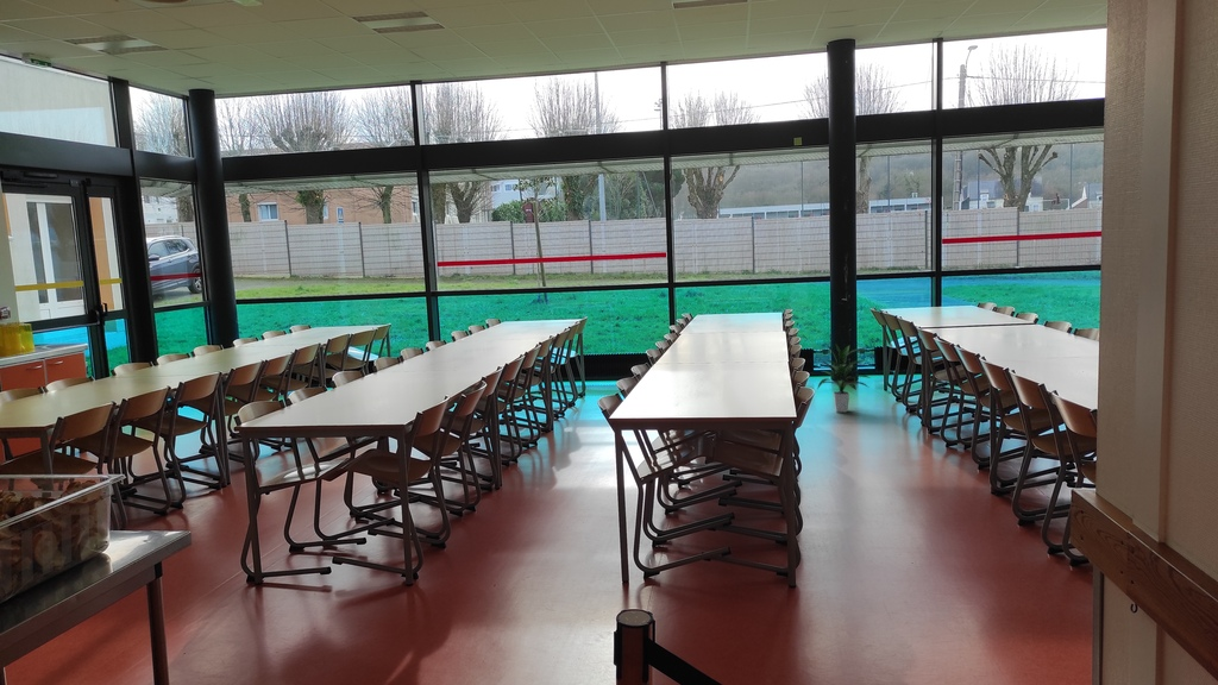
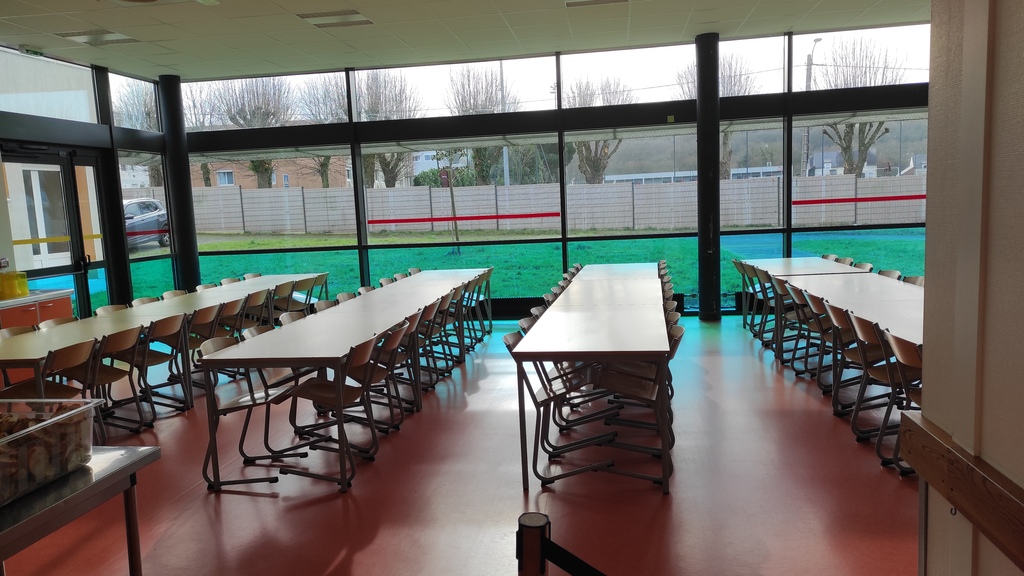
- indoor plant (841, 376)
